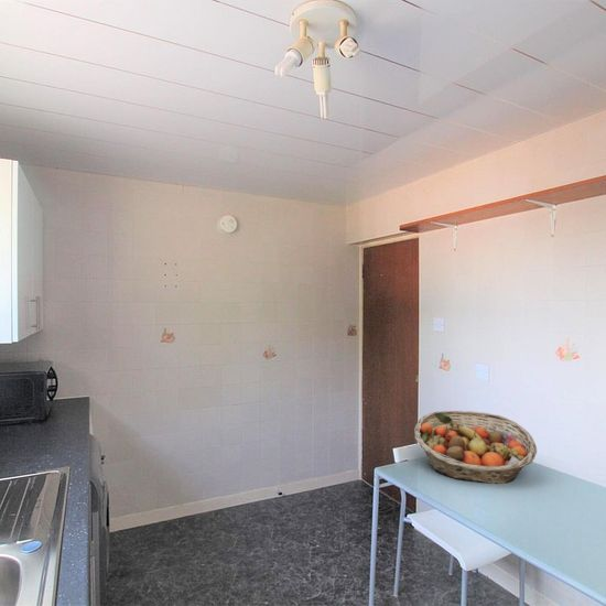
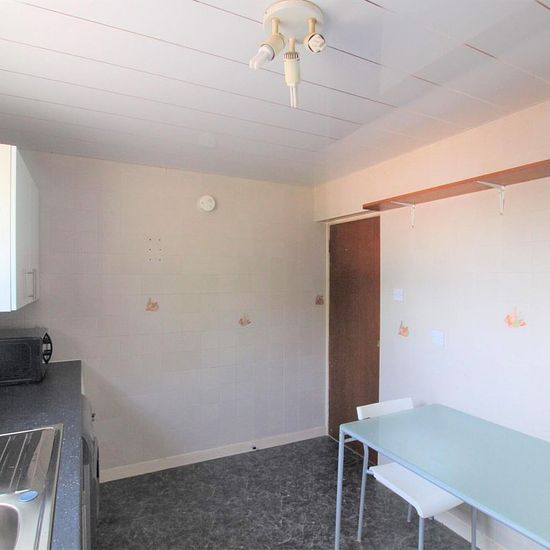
- fruit basket (472, 444)
